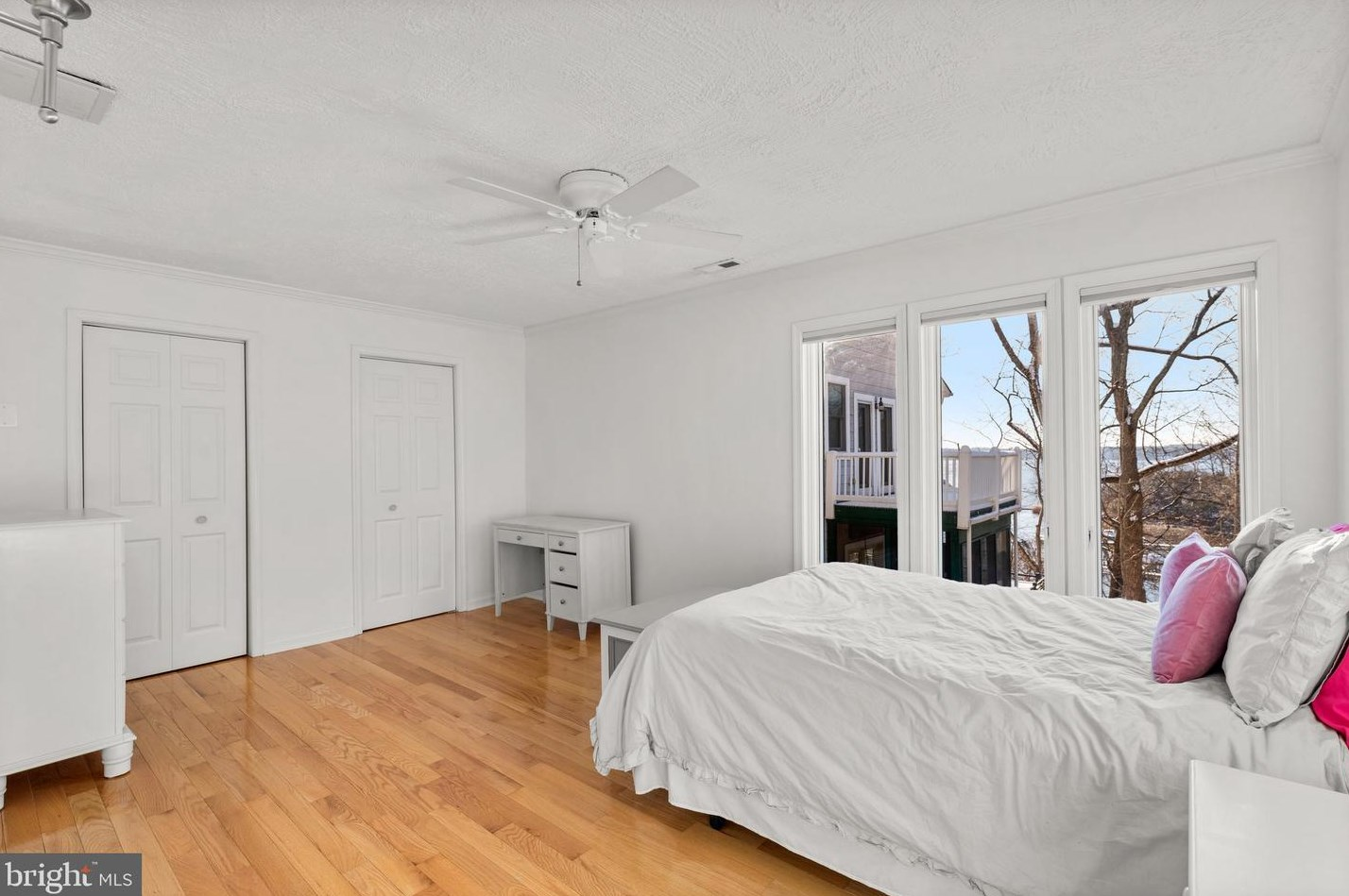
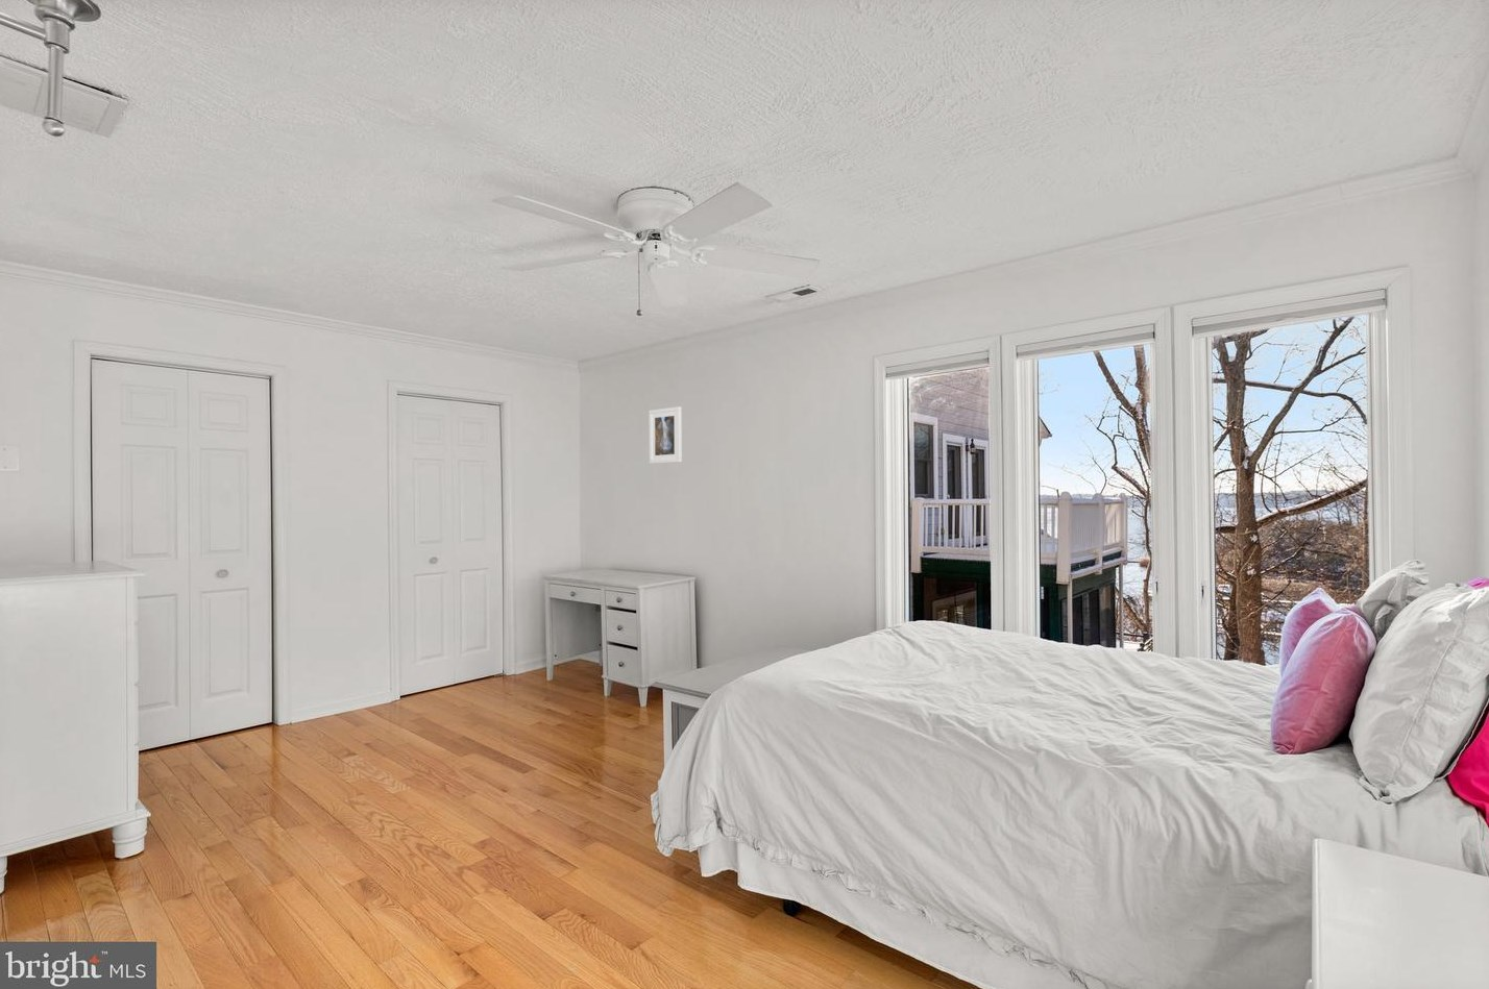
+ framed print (664, 436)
